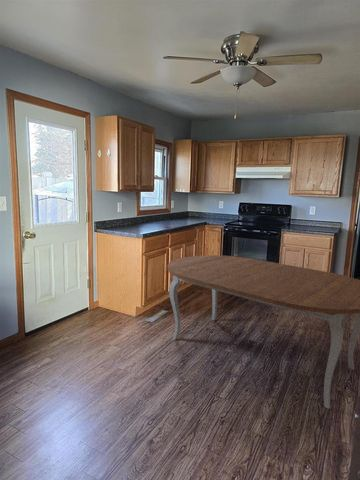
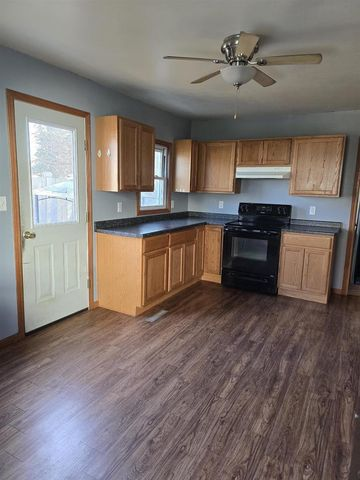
- dining table (264, 303)
